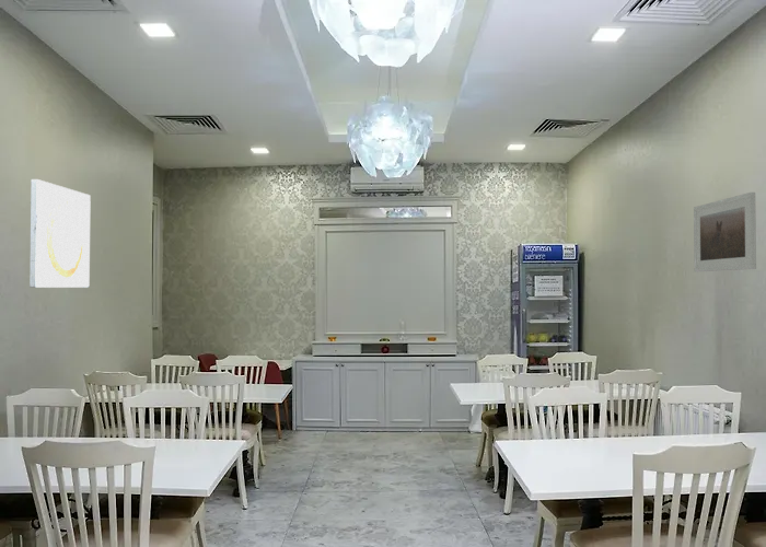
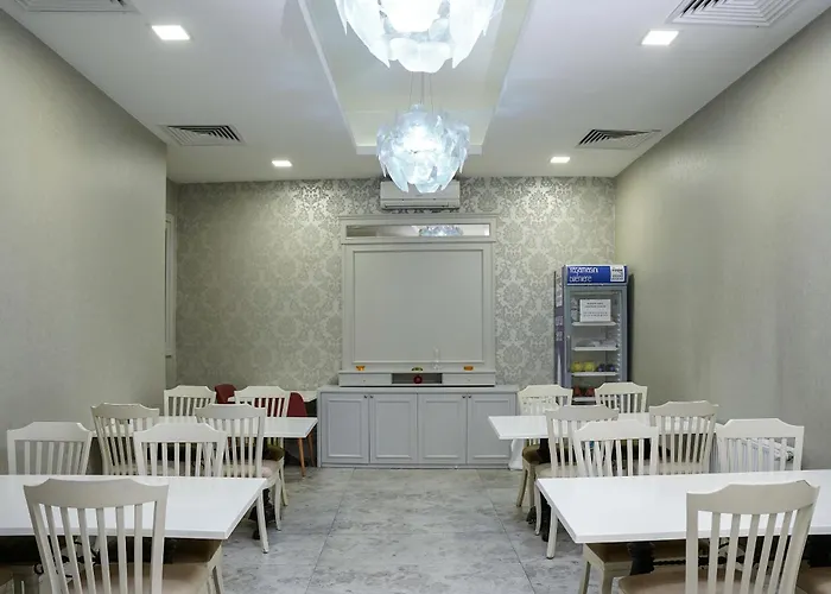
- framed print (721, 235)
- wall art (61, 237)
